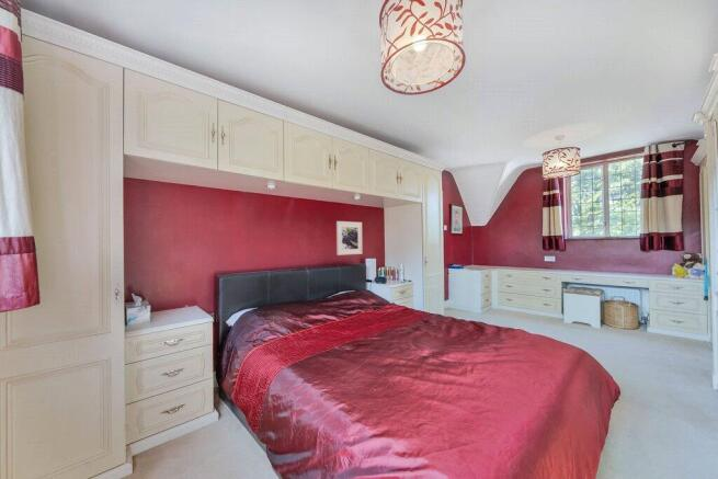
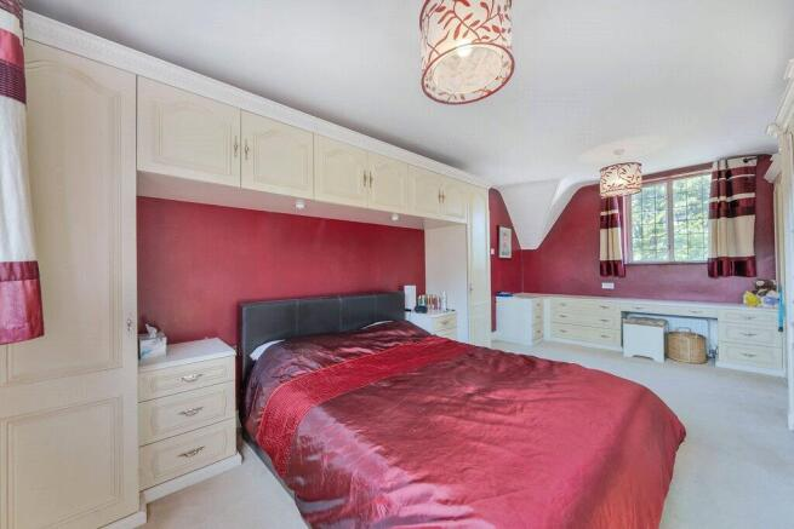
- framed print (350, 238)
